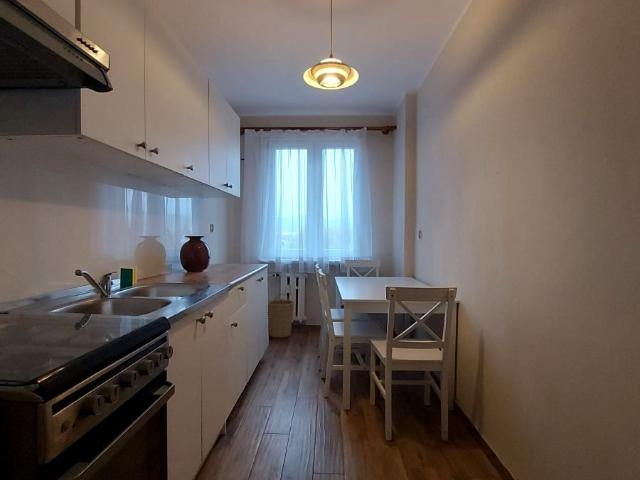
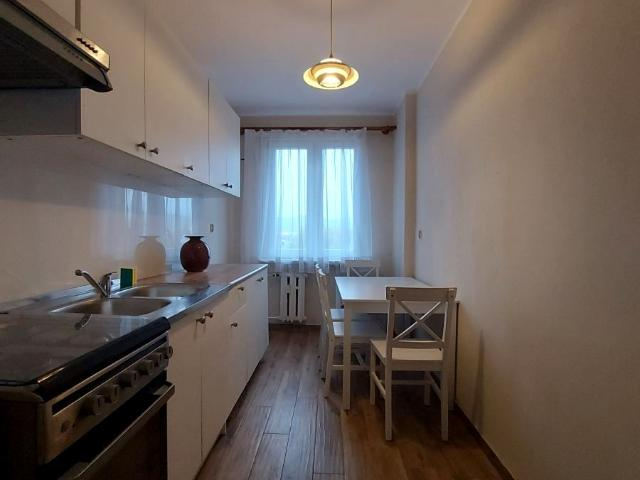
- basket (280, 315)
